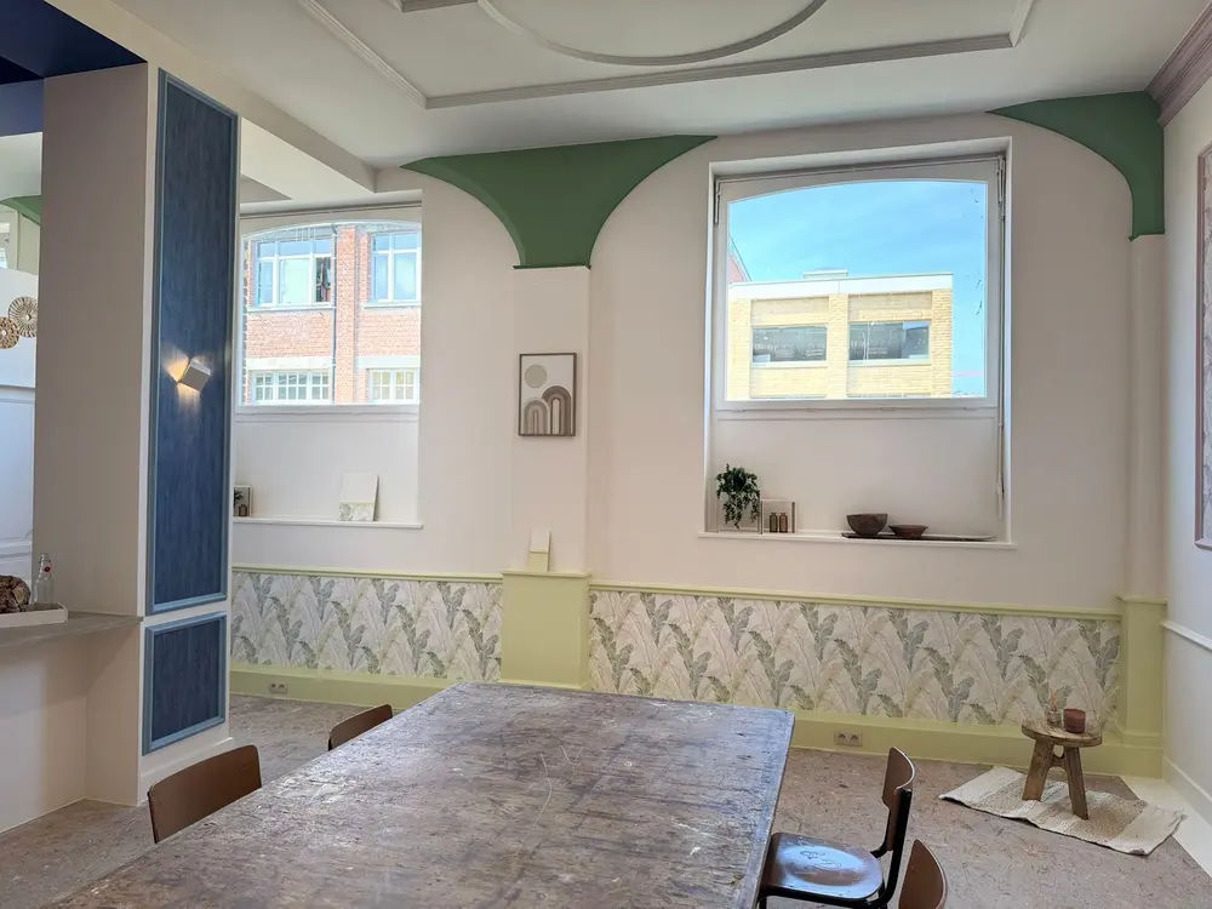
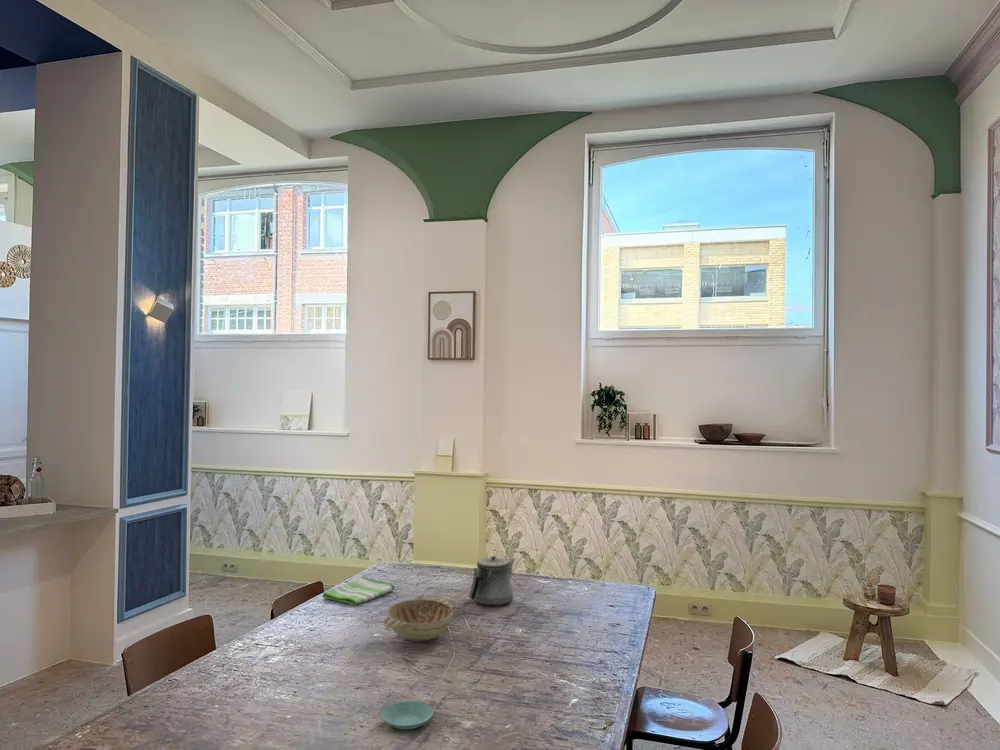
+ decorative bowl (419, 623)
+ dish towel (359, 589)
+ saucer (407, 717)
+ teapot (493, 578)
